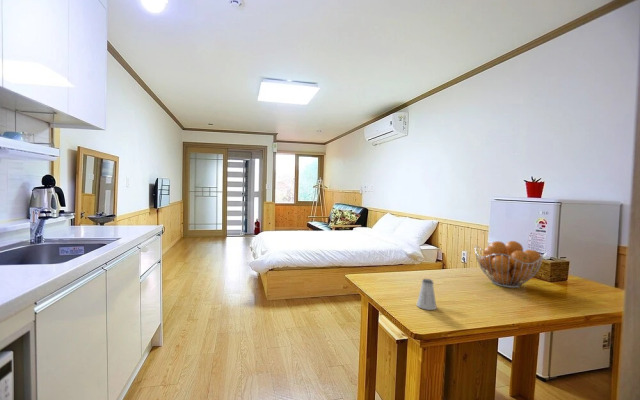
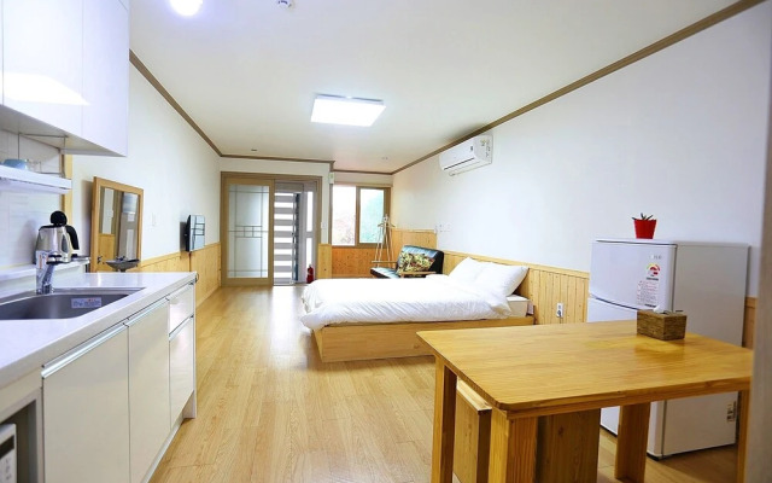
- saltshaker (427, 293)
- fruit basket (506, 262)
